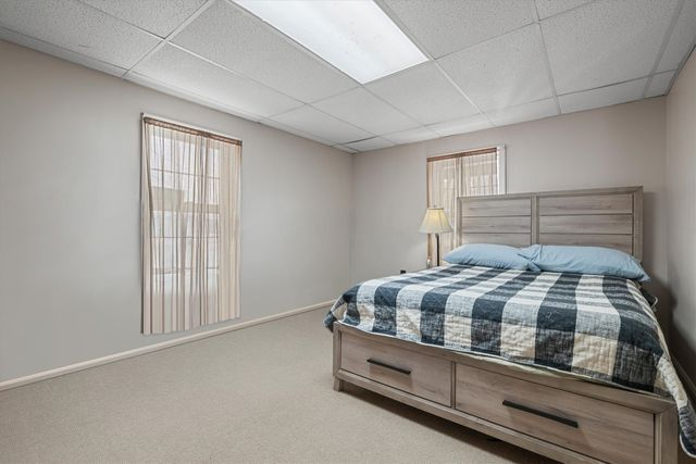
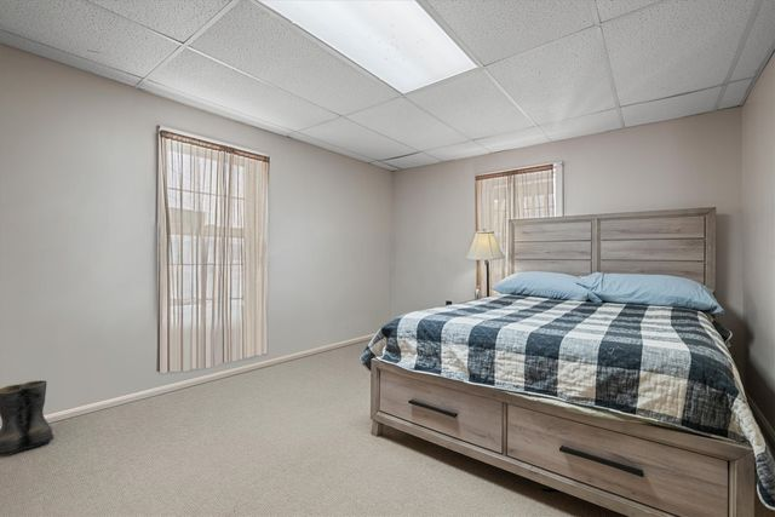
+ boots (23, 414)
